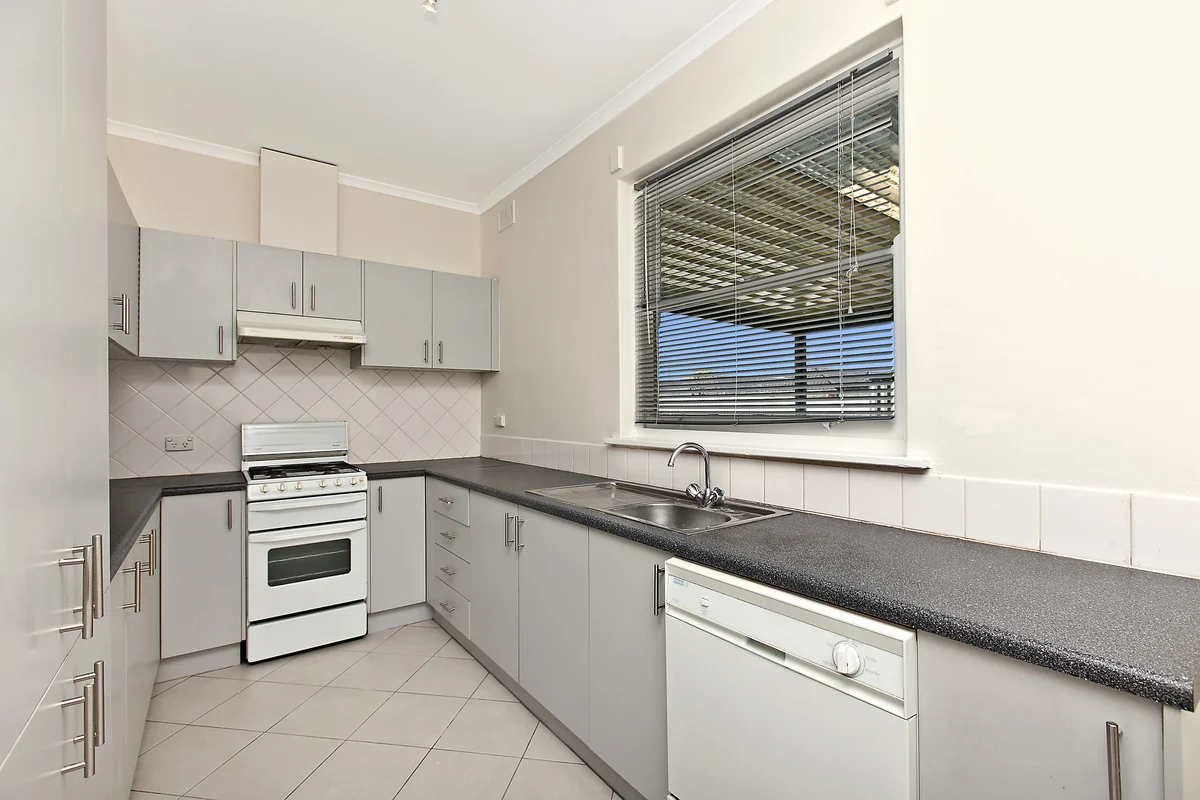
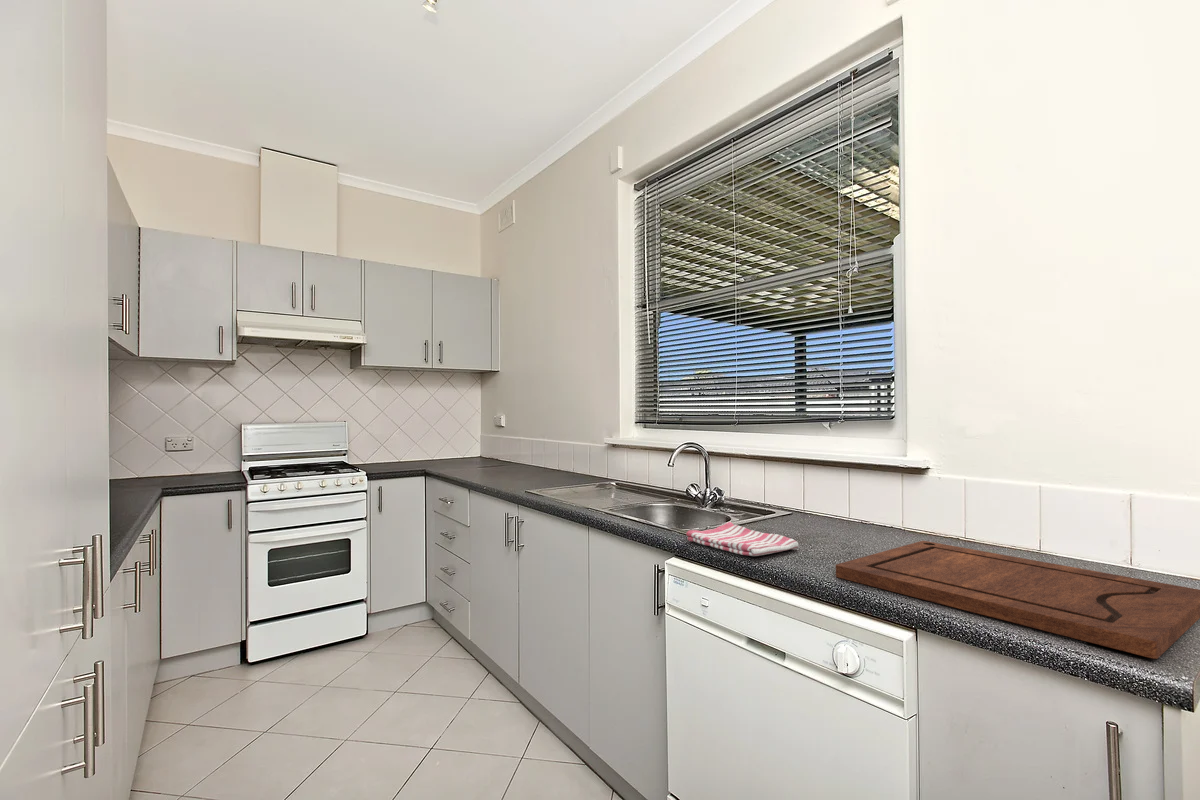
+ dish towel (740, 538)
+ cutting board (1007, 583)
